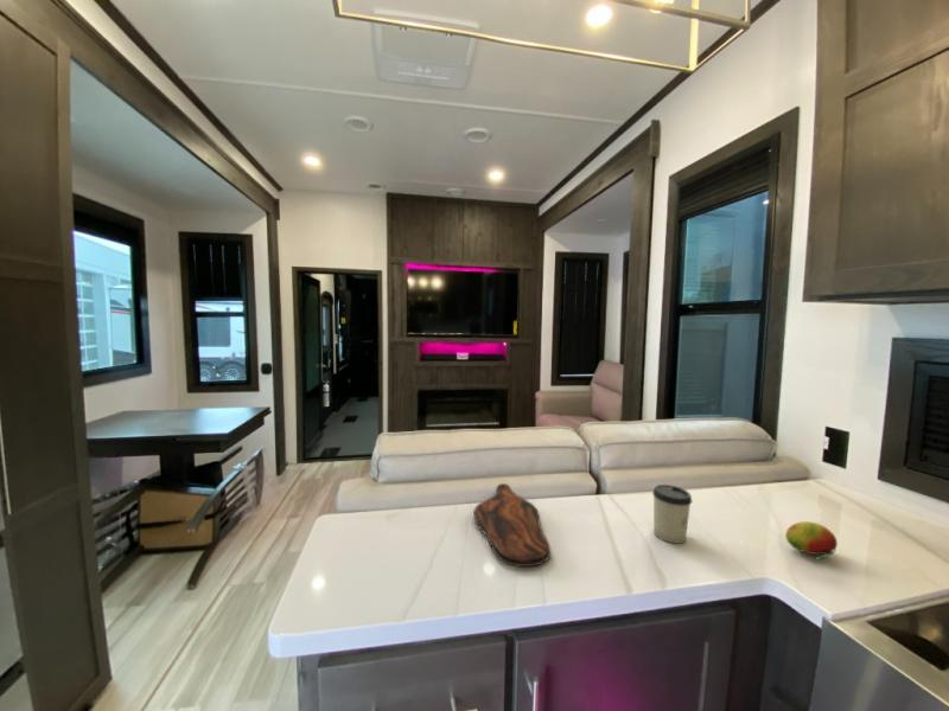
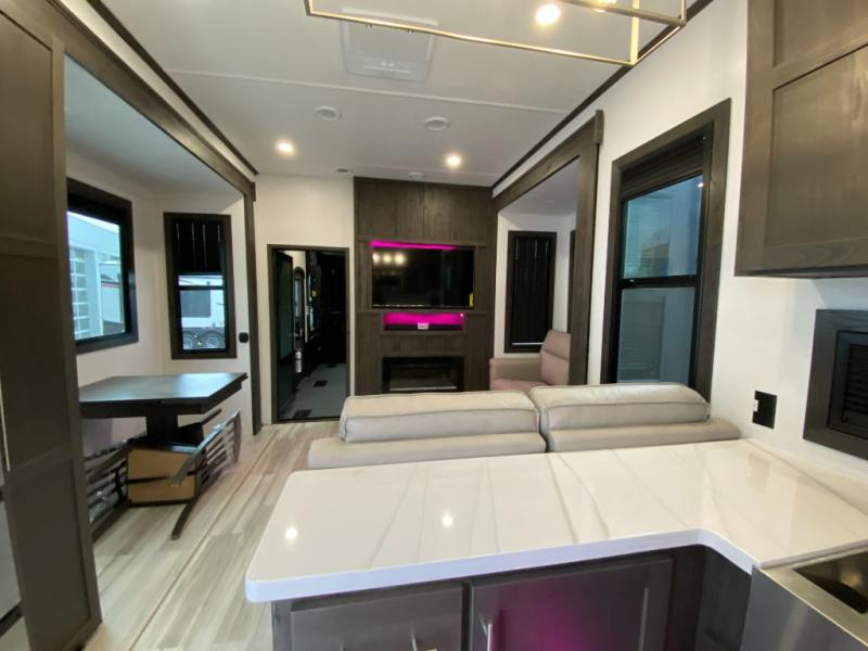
- fruit (810, 537)
- cup (670, 513)
- cutting board (507, 515)
